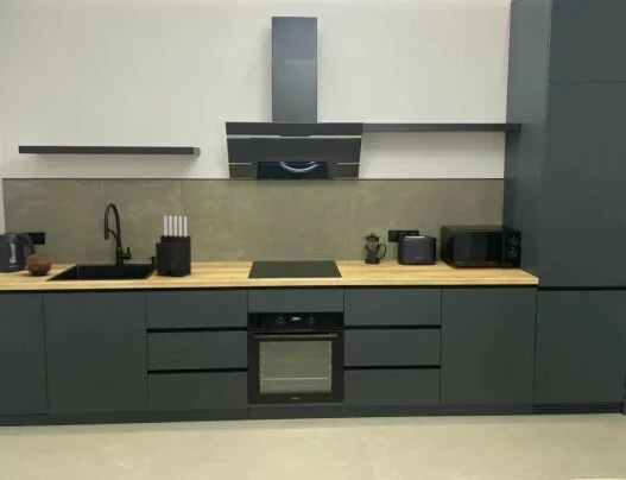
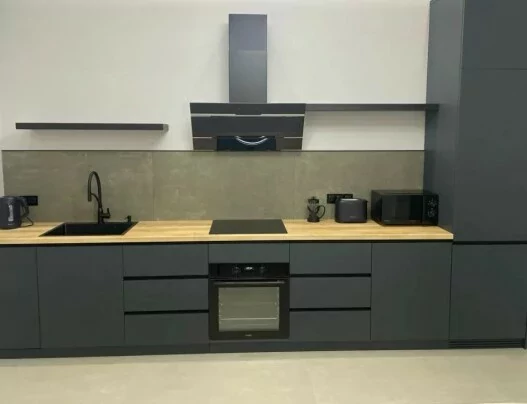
- bowl (39, 265)
- knife block (172, 245)
